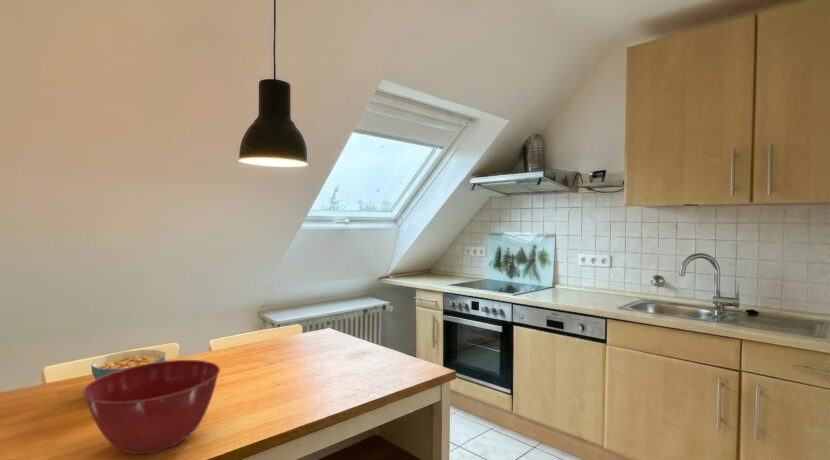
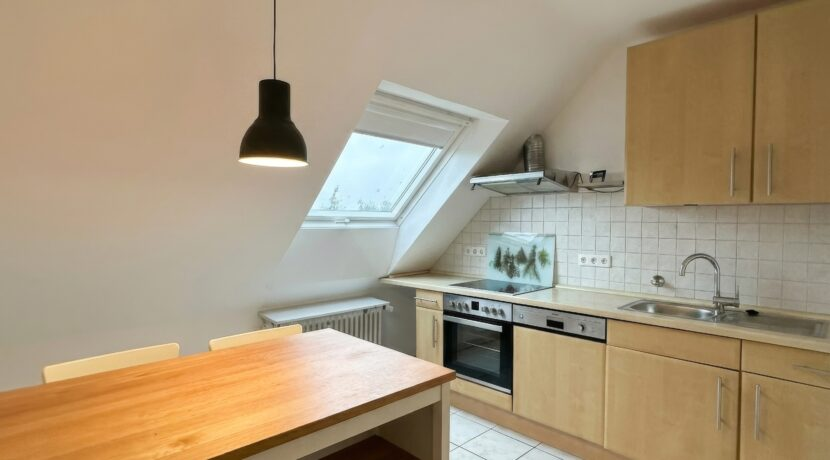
- mixing bowl (156, 408)
- cereal bowl (129, 367)
